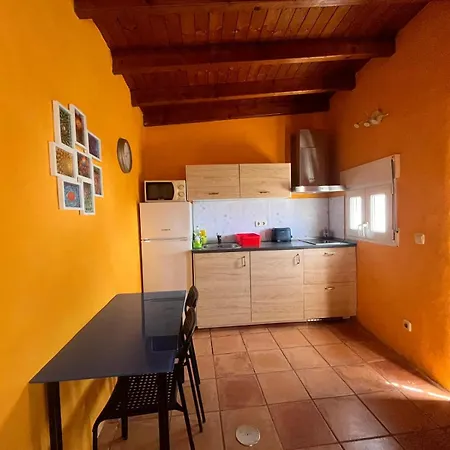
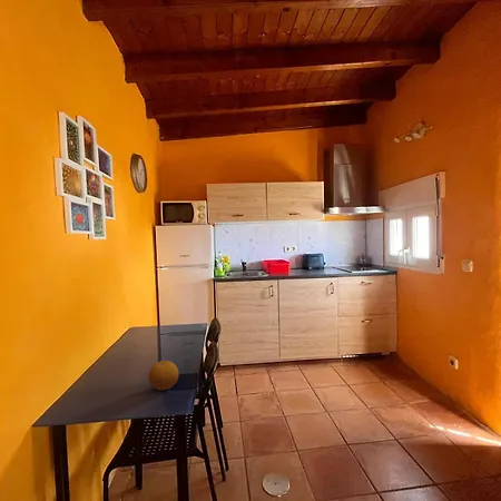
+ fruit (164, 374)
